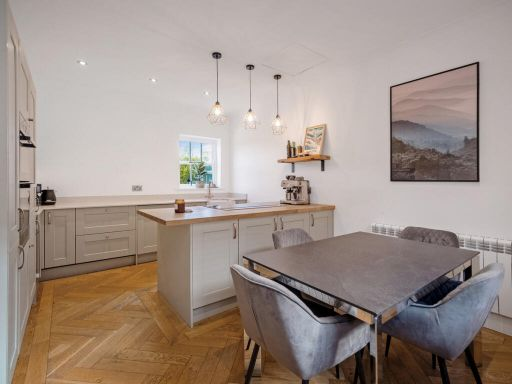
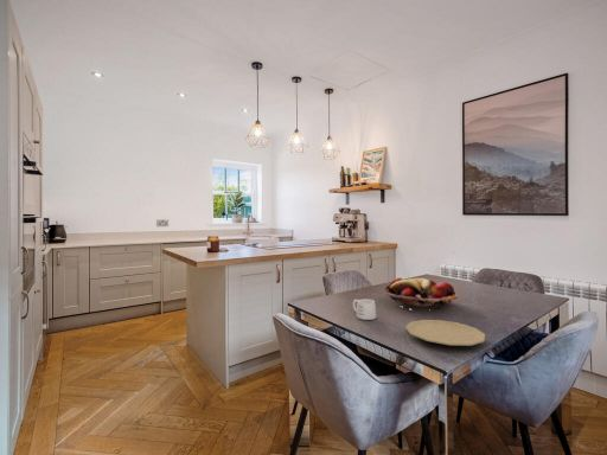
+ plate (443, 334)
+ fruit basket (420, 291)
+ mug (363, 308)
